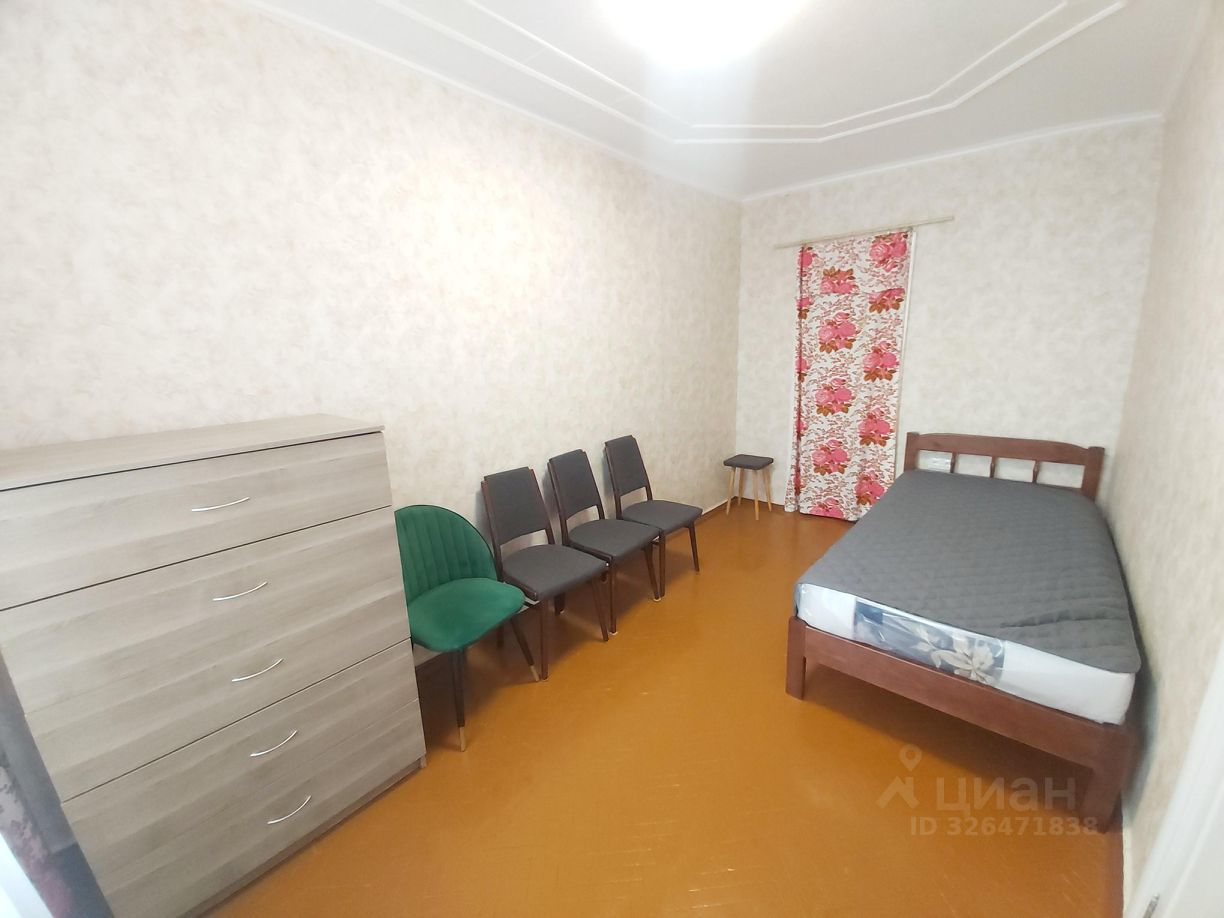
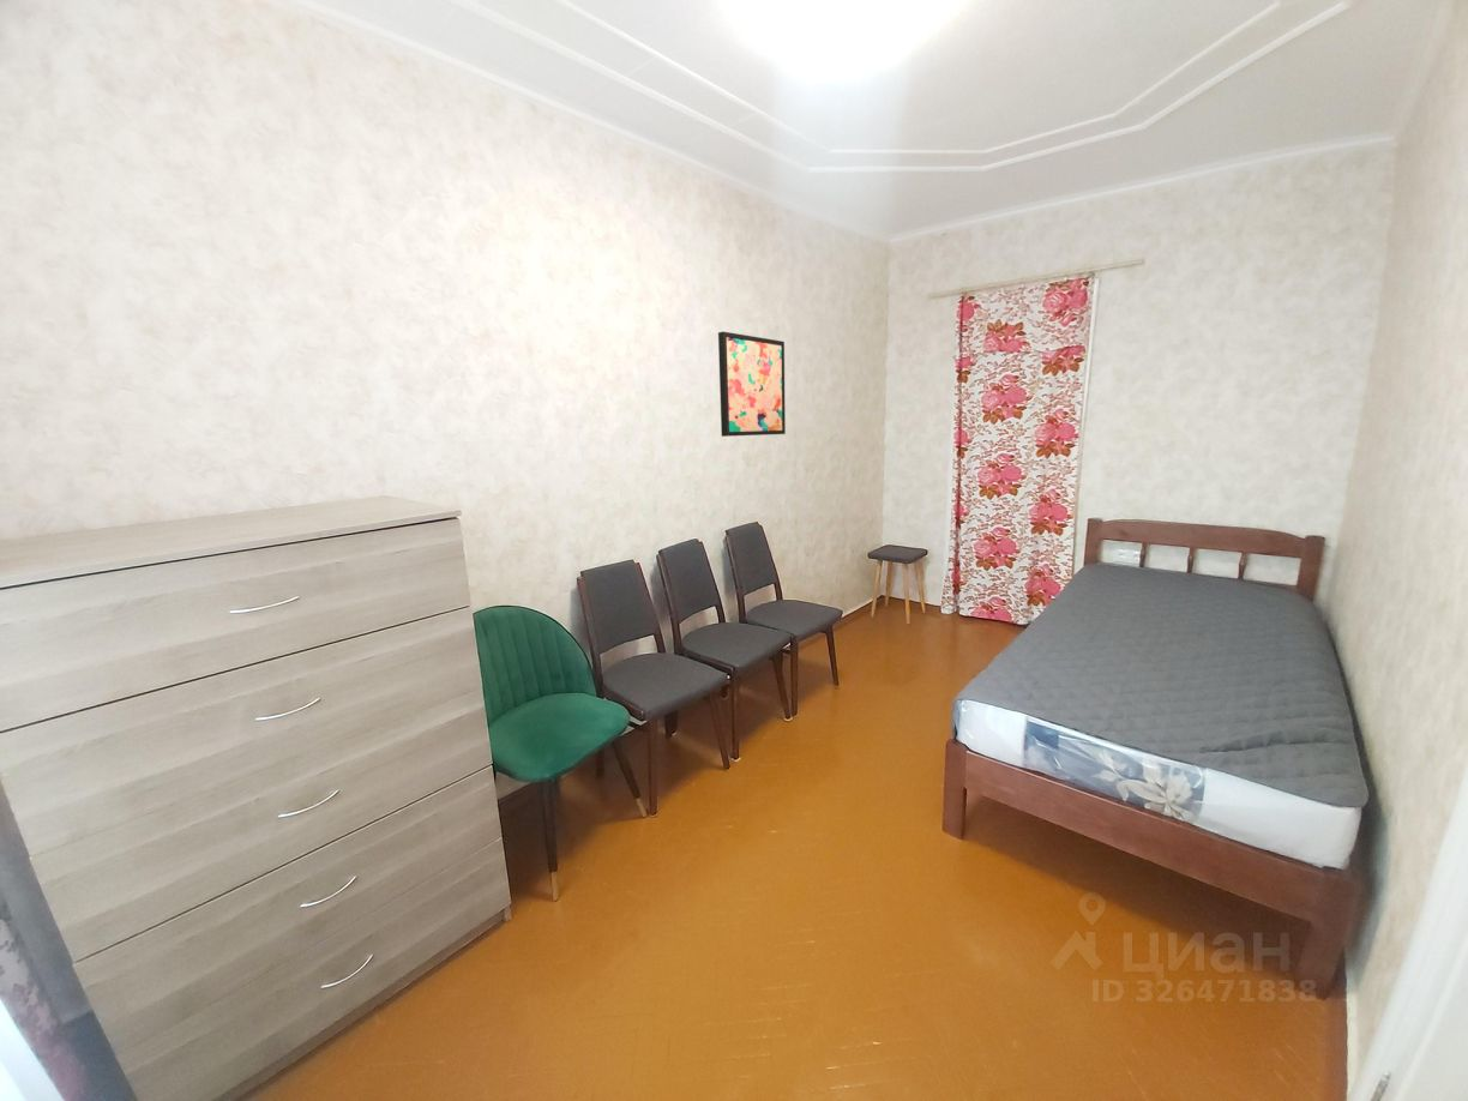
+ wall art (753, 386)
